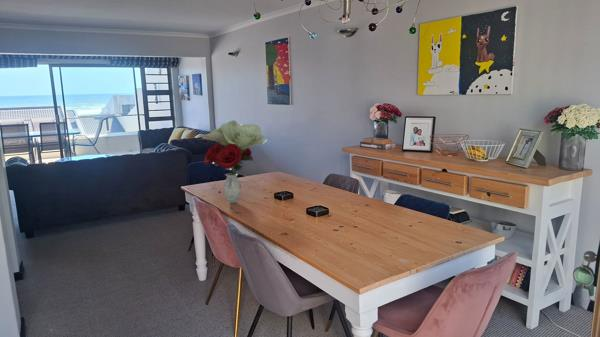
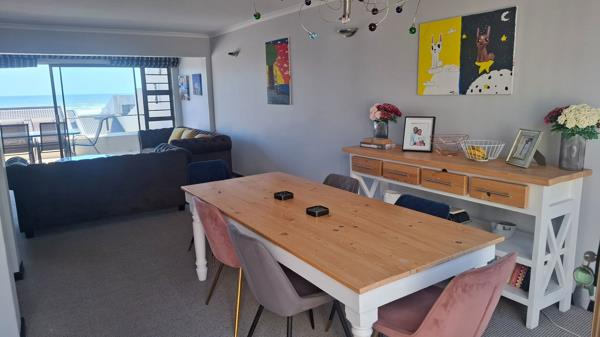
- flower bouquet (234, 161)
